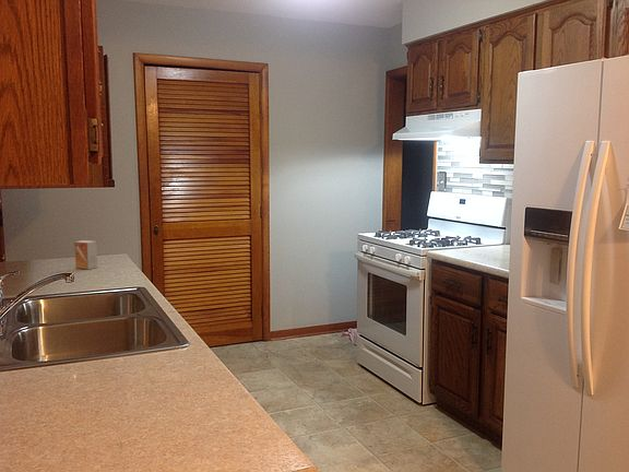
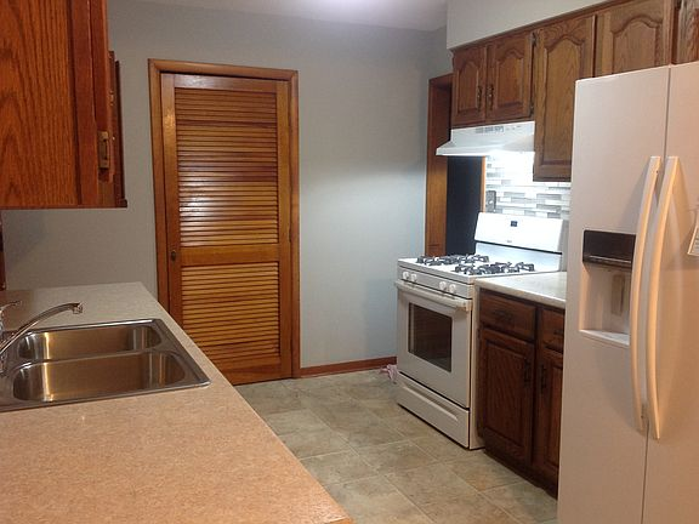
- small box (86, 255)
